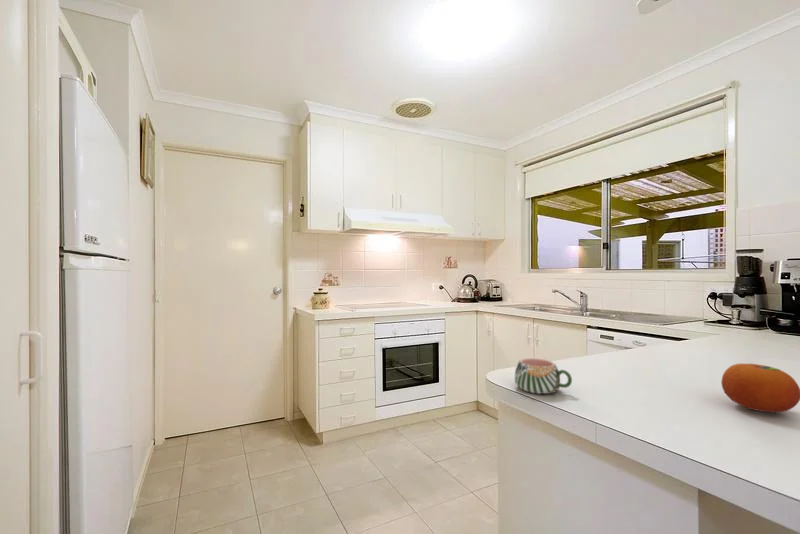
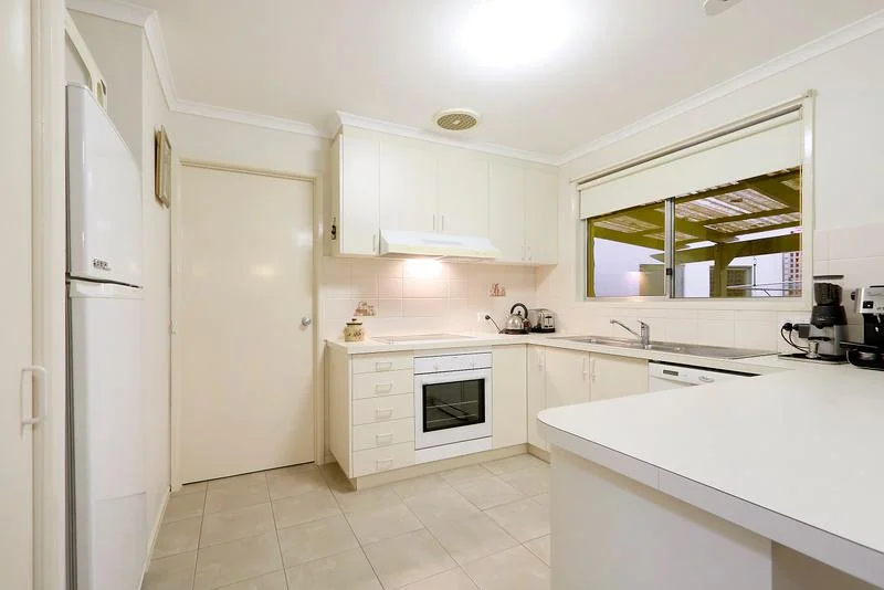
- fruit (758, 387)
- mug (542, 376)
